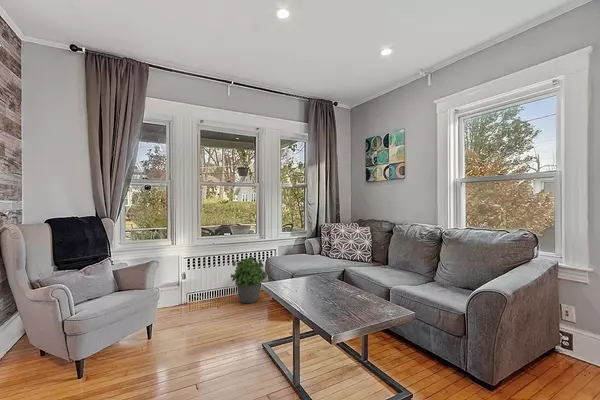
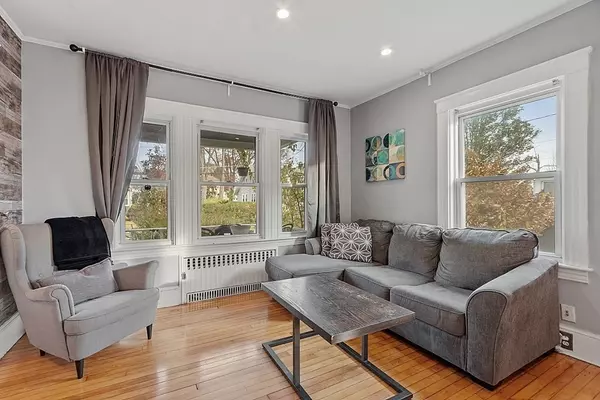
- potted plant (249, 278)
